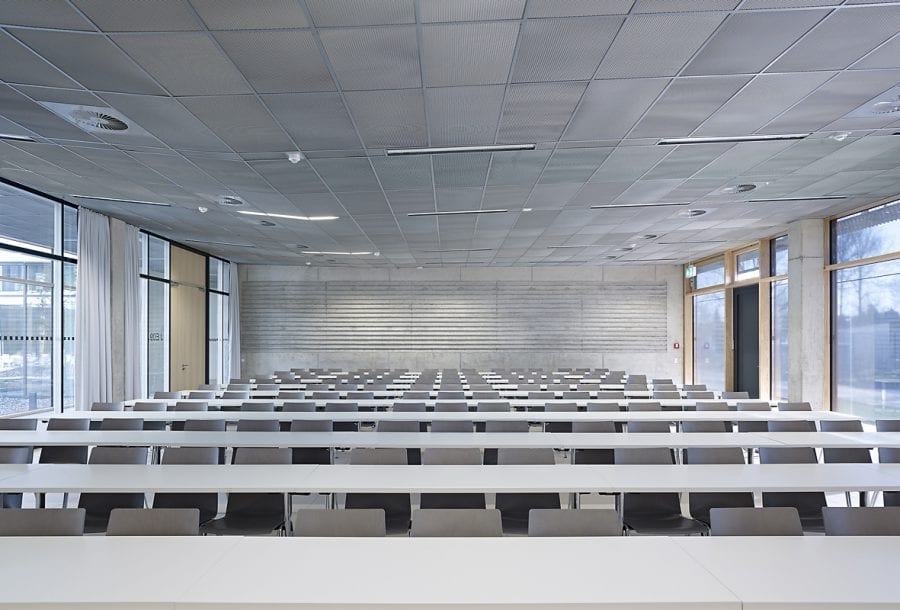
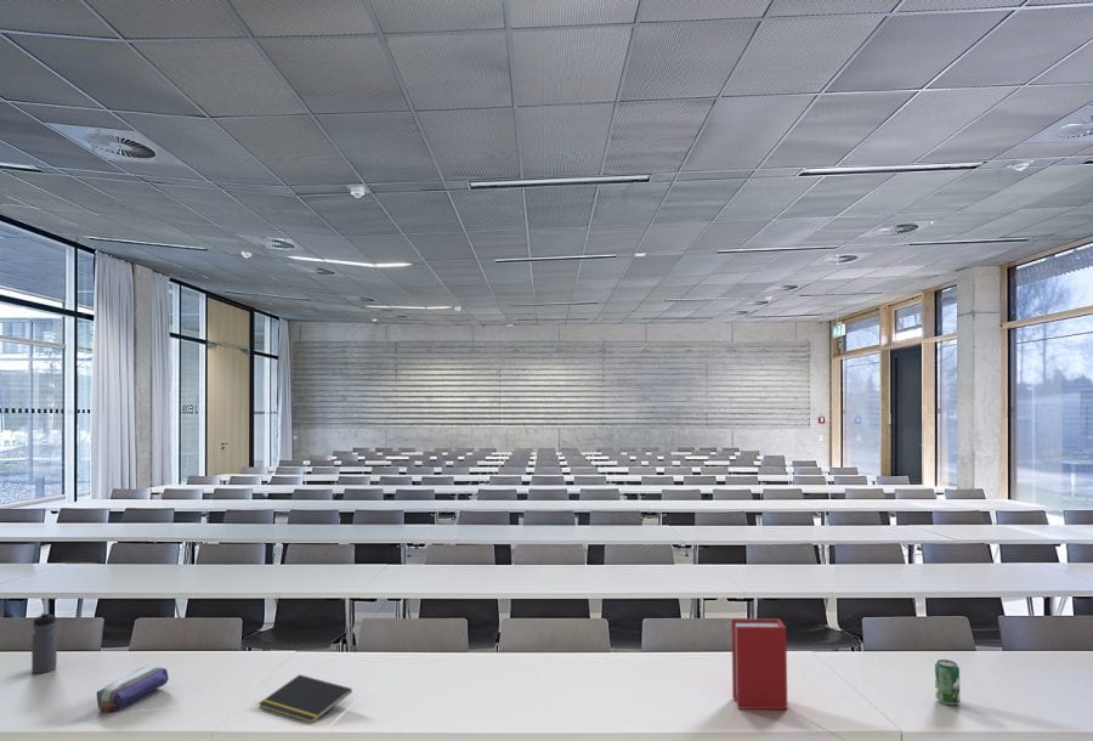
+ water bottle (44, 640)
+ book (758, 662)
+ beverage can (947, 681)
+ notepad (305, 697)
+ pencil case (134, 686)
